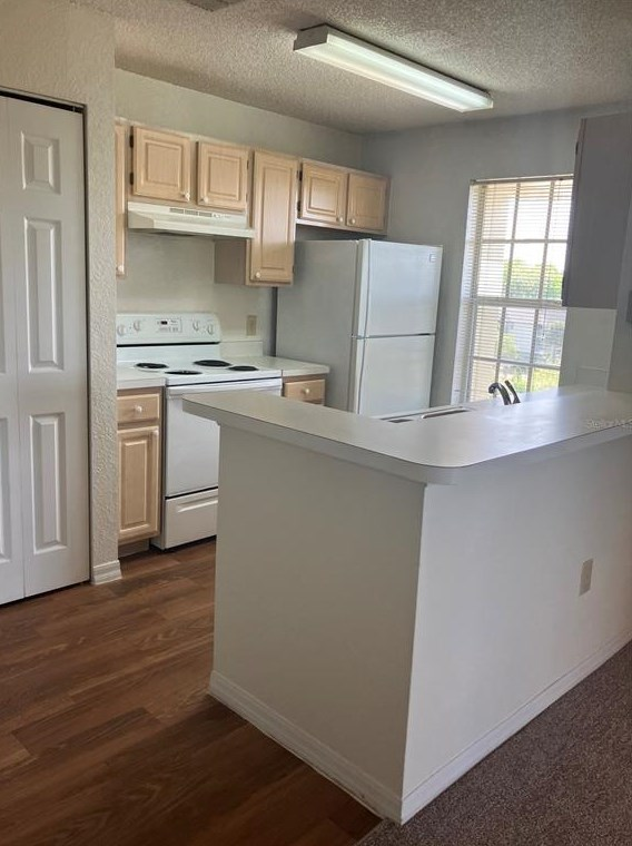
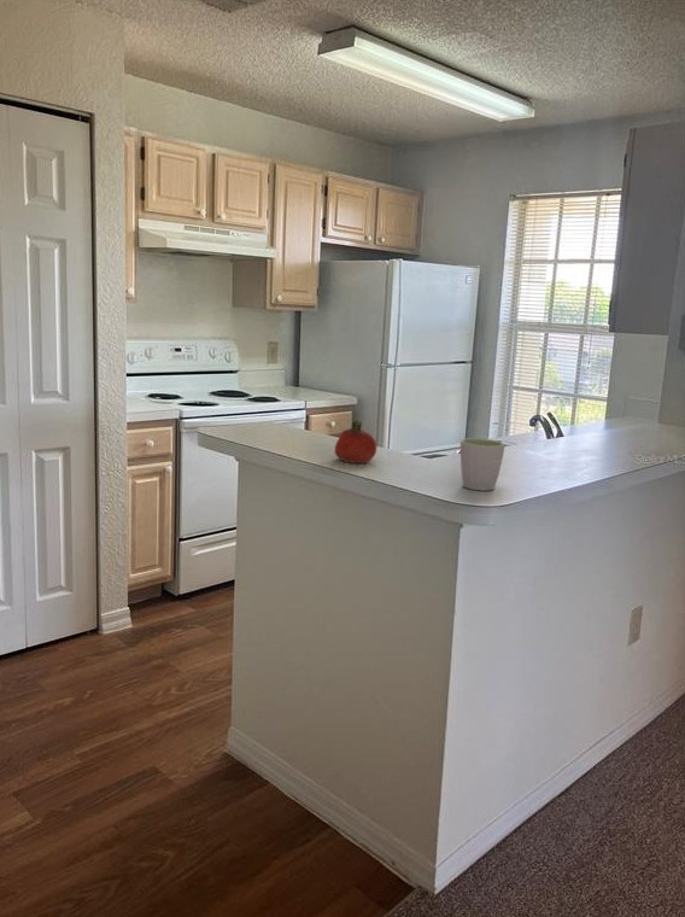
+ fruit (355, 440)
+ mug (485, 463)
